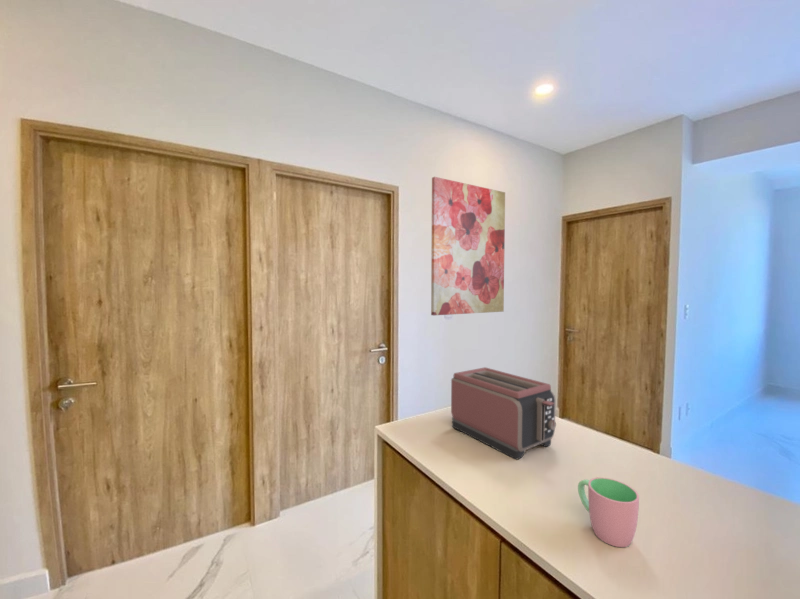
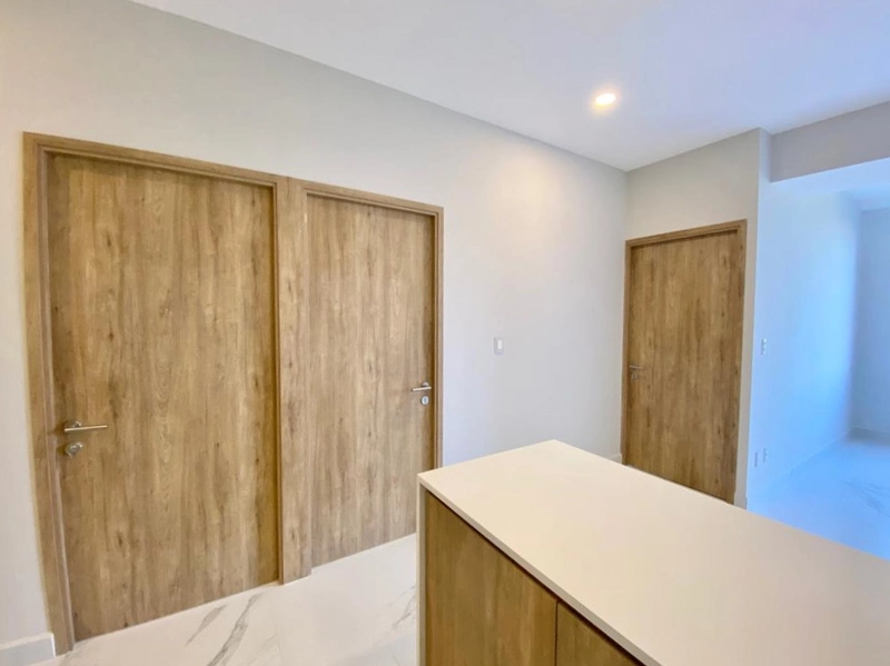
- toaster (503, 409)
- cup (605, 508)
- wall art (470, 249)
